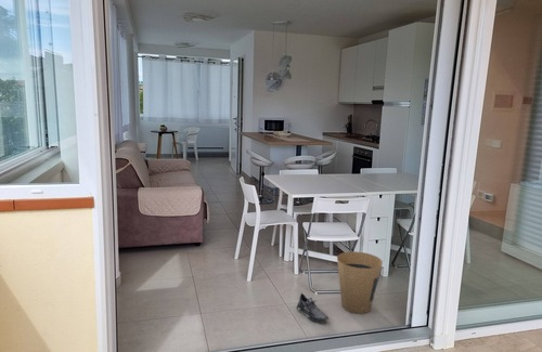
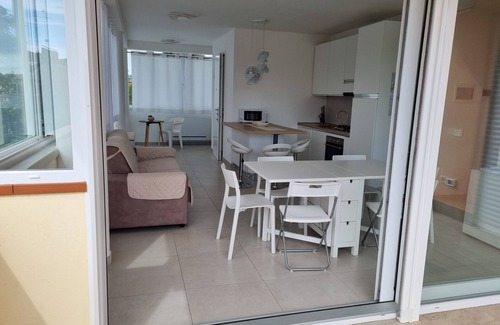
- trash can (358, 283)
- shoe (311, 307)
